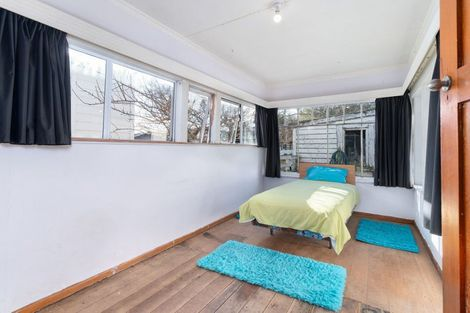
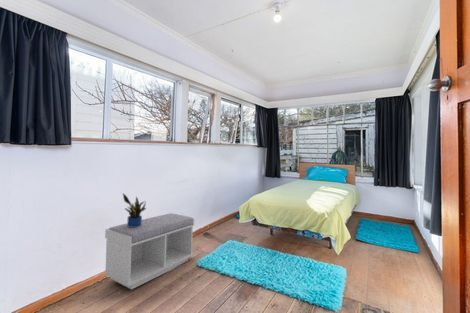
+ potted plant (133, 209)
+ bench (153, 244)
